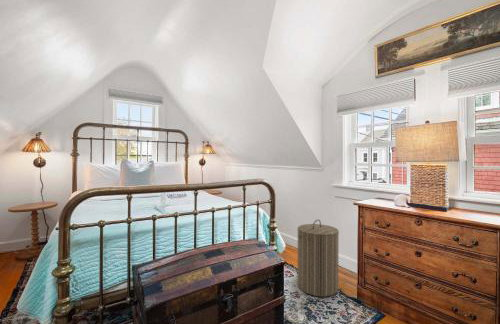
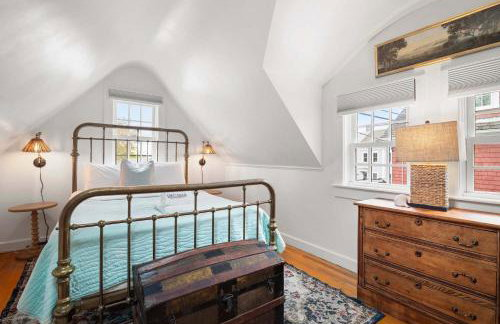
- laundry hamper (317, 252)
